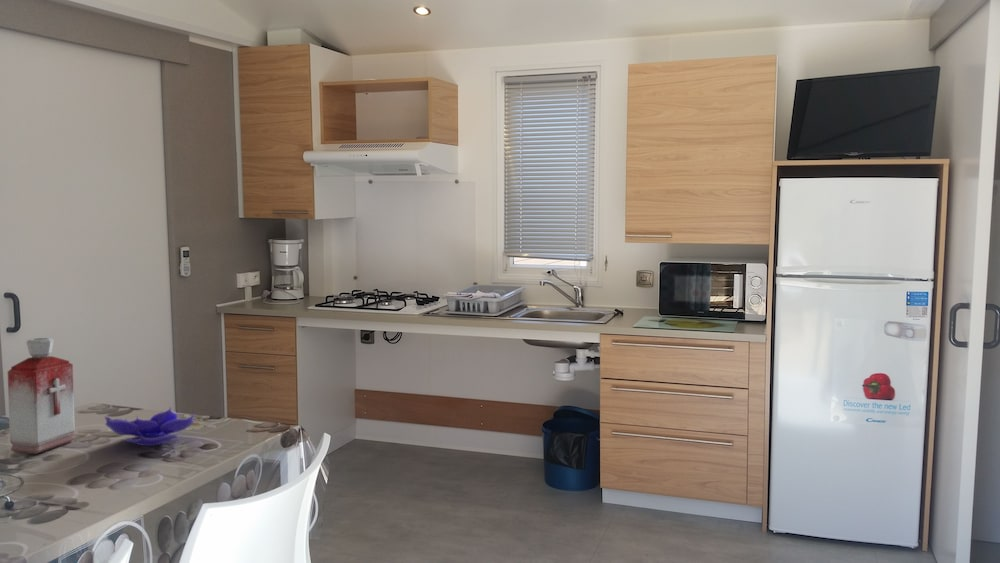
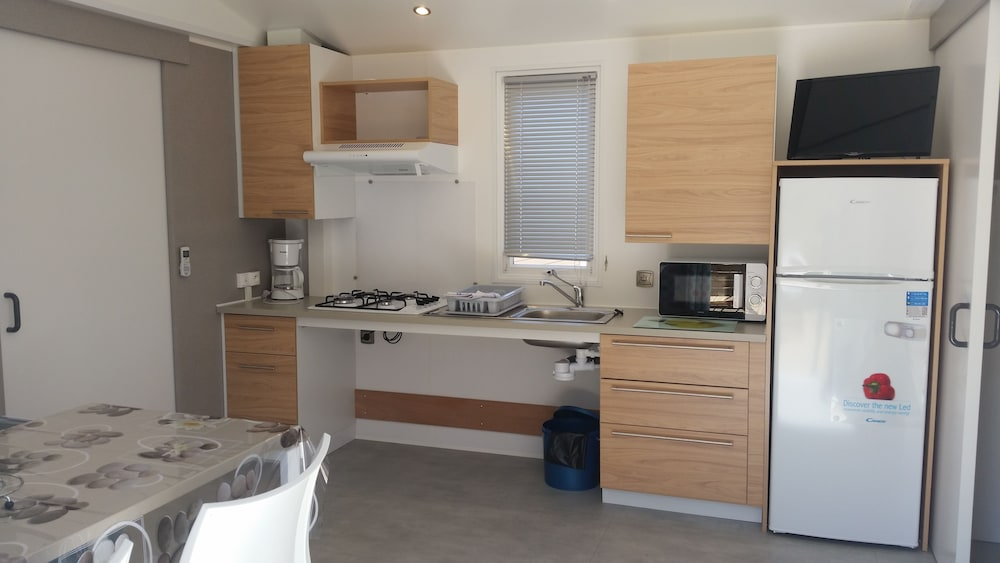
- decorative bowl (153, 422)
- bottle (41, 393)
